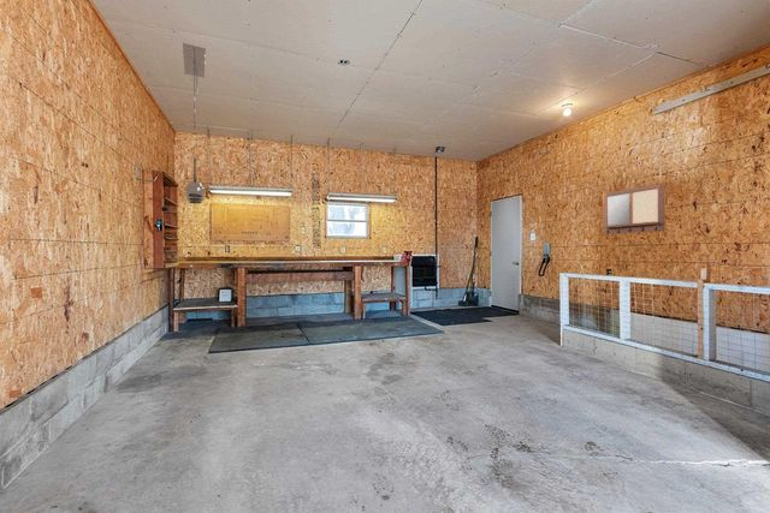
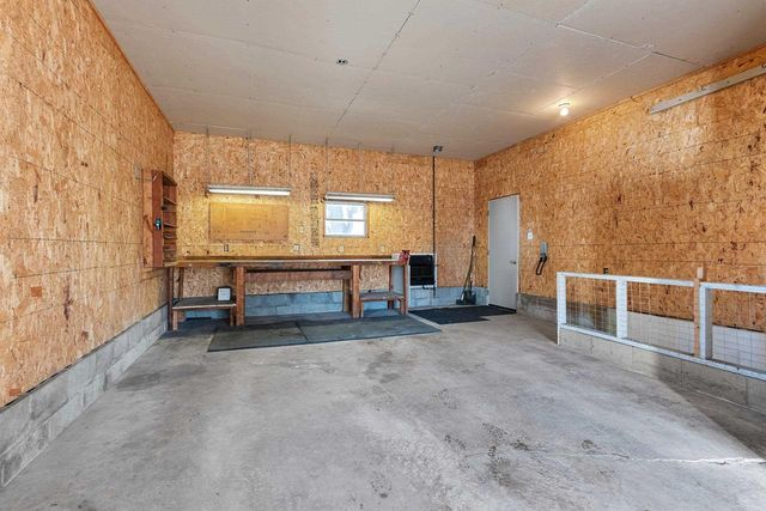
- light fixture (194, 126)
- writing board (629, 210)
